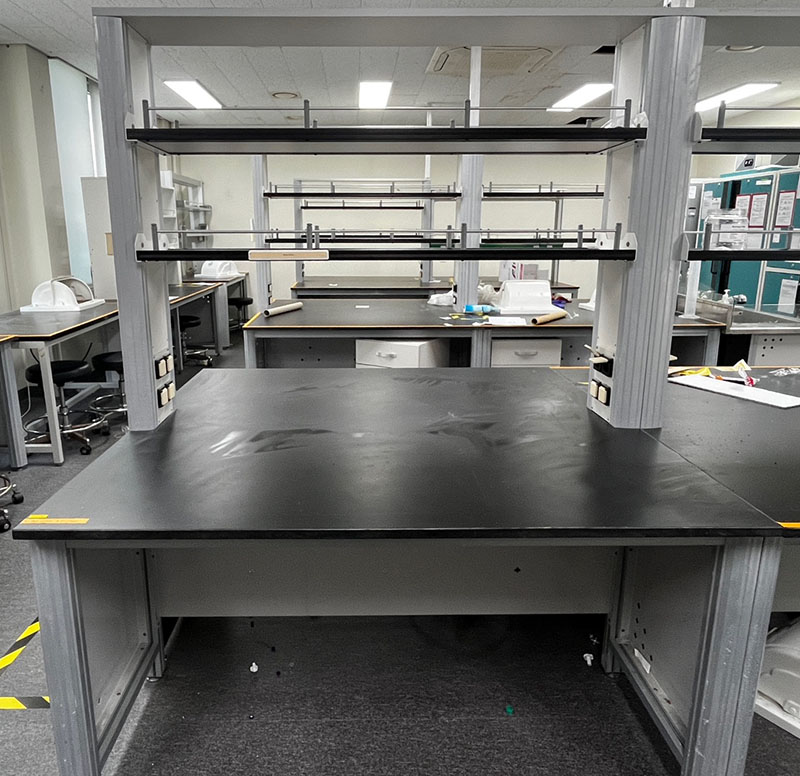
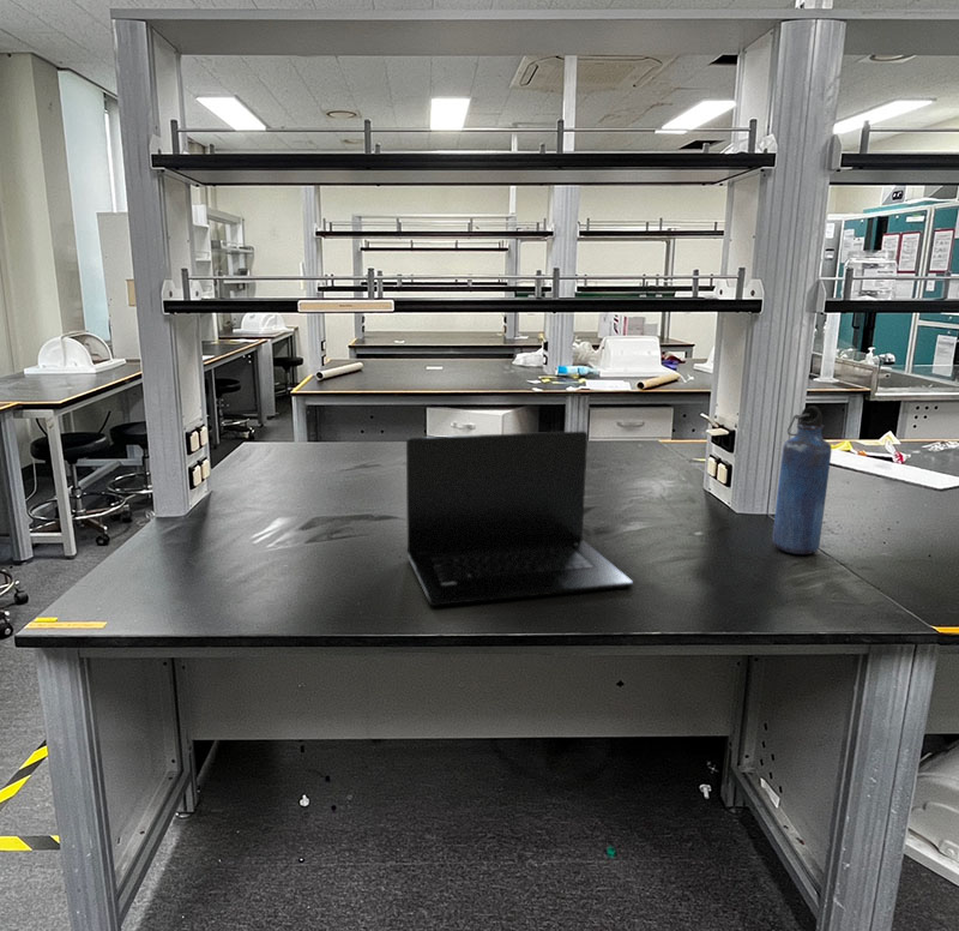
+ water bottle (802, 479)
+ laptop (515, 510)
